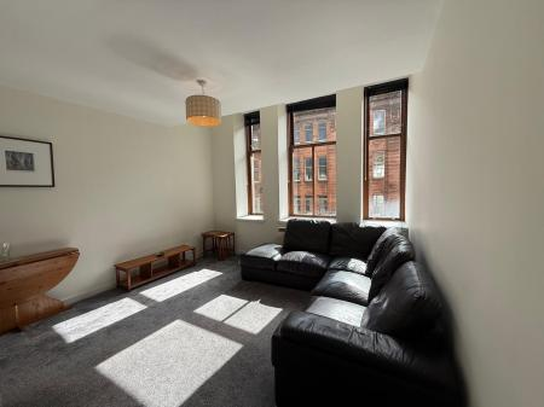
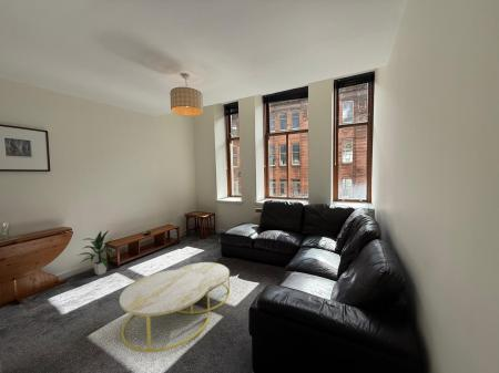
+ indoor plant (99, 252)
+ coffee table (184, 292)
